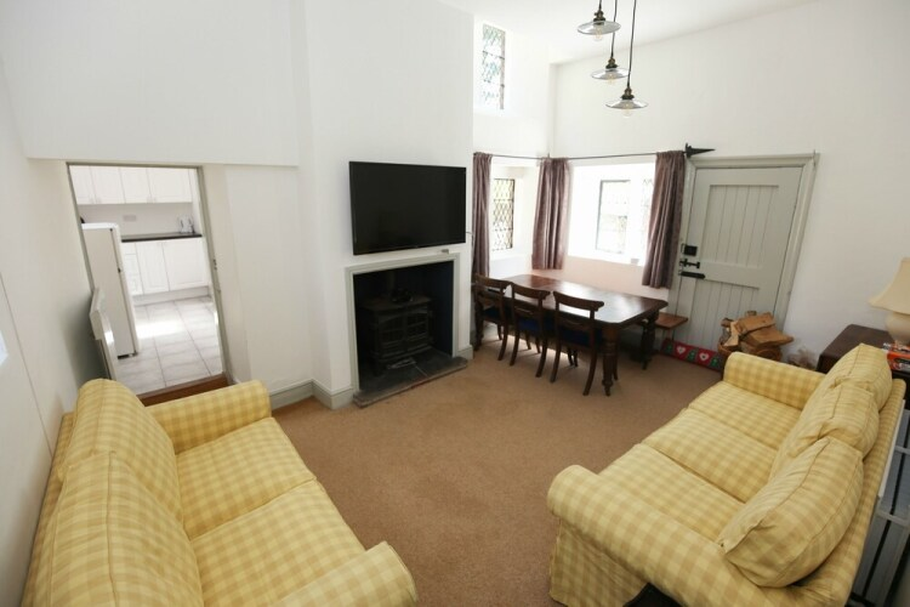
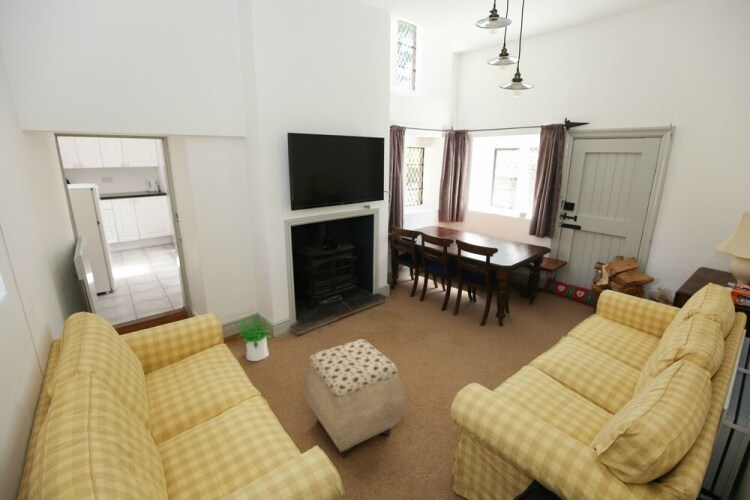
+ potted plant (253, 337)
+ ottoman (353, 393)
